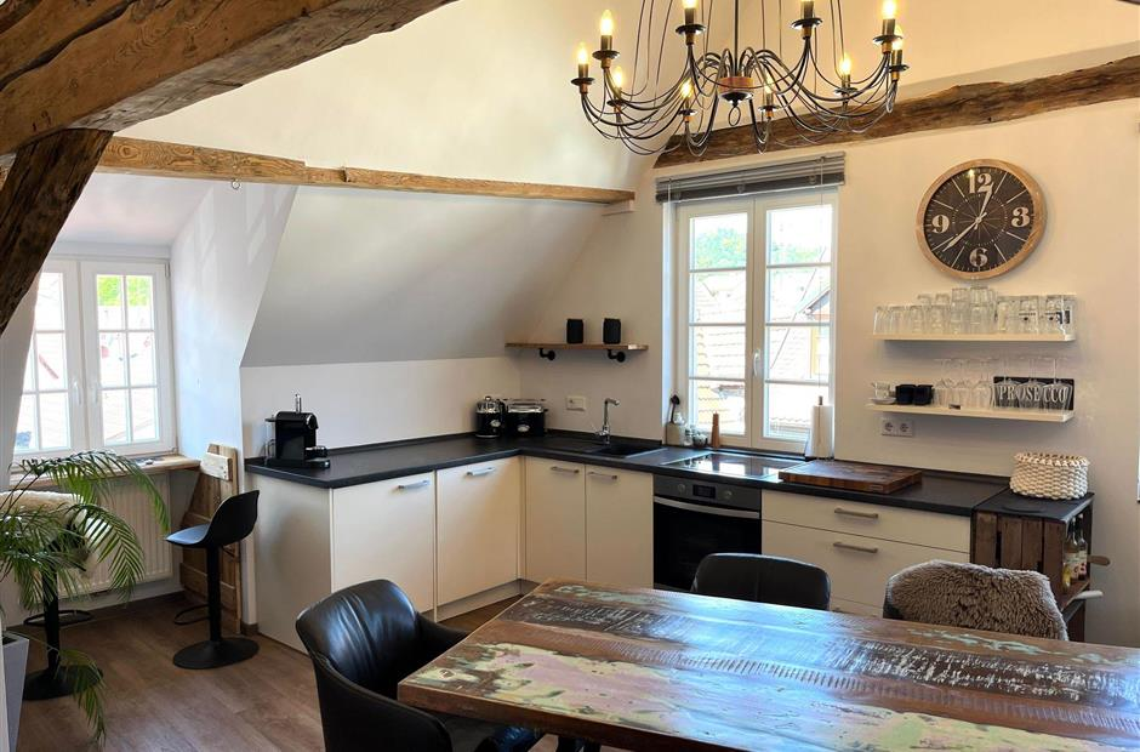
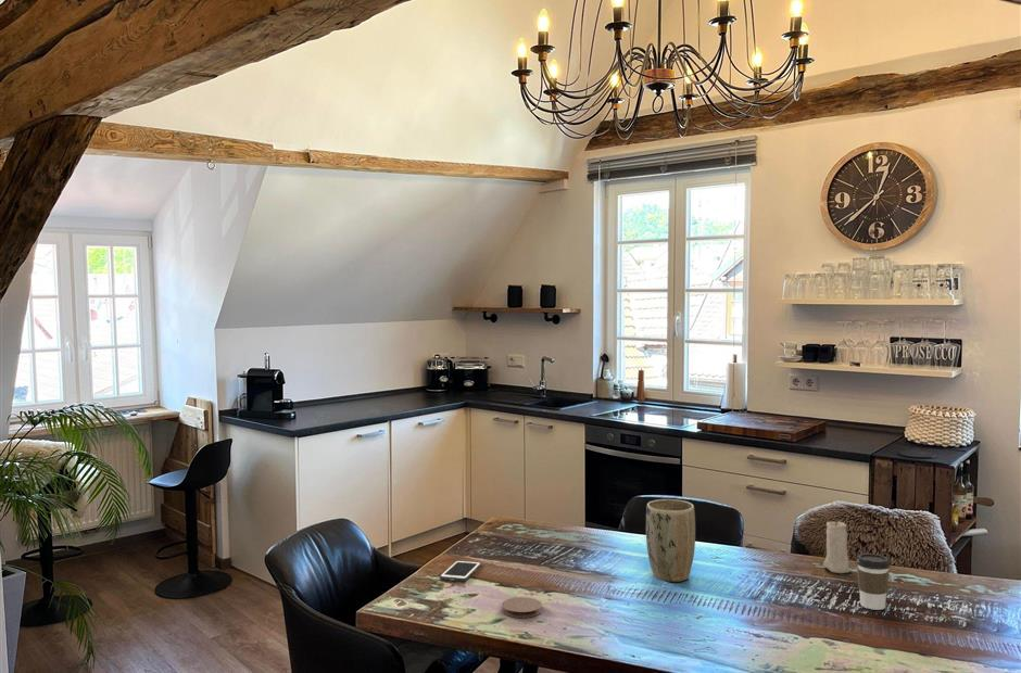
+ plant pot (670, 539)
+ cell phone (461, 570)
+ coaster (521, 607)
+ candle (836, 544)
+ coffee cup (872, 581)
